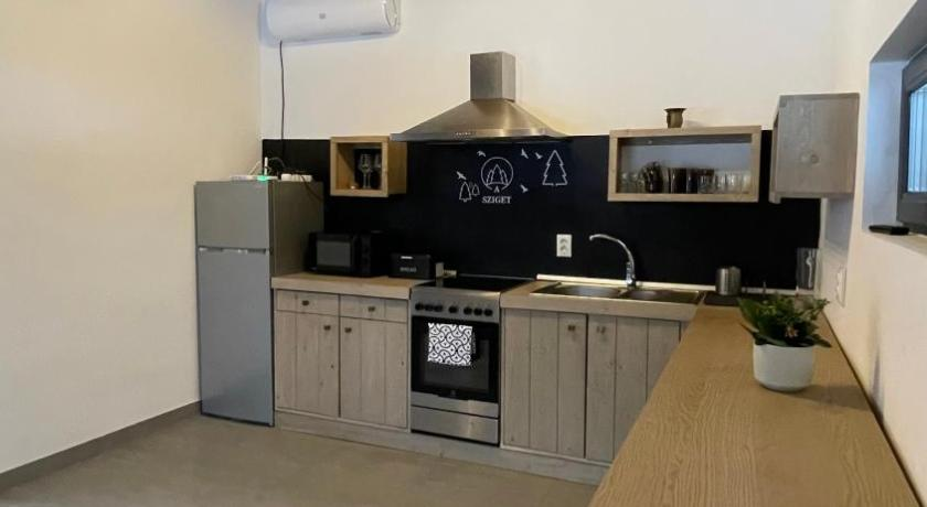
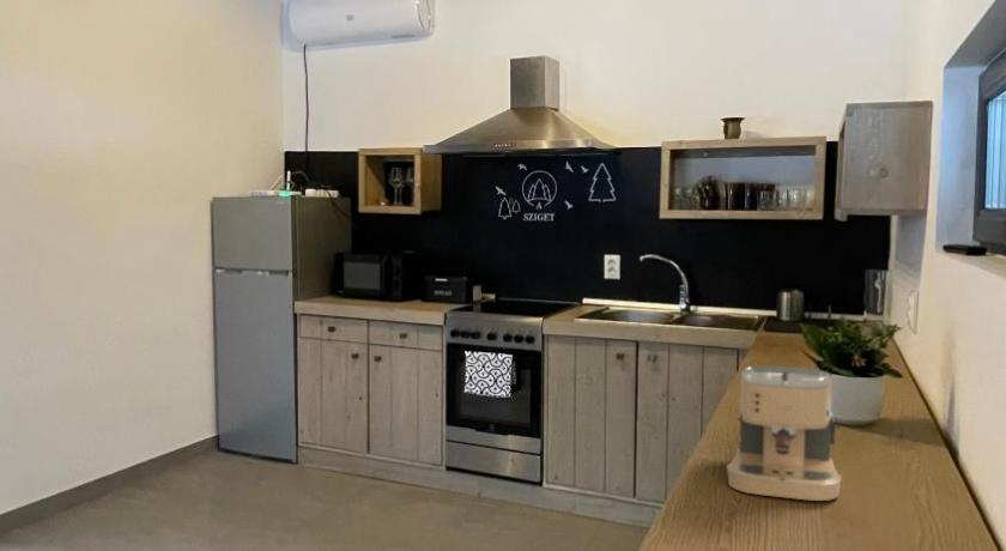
+ coffee maker (783, 428)
